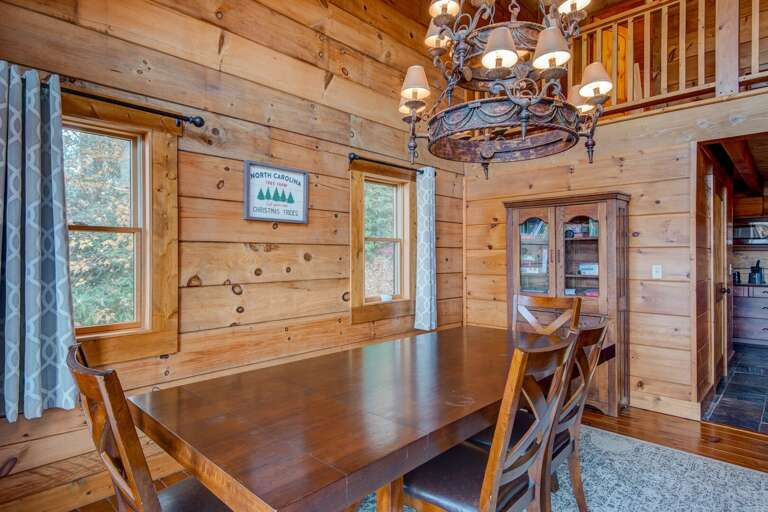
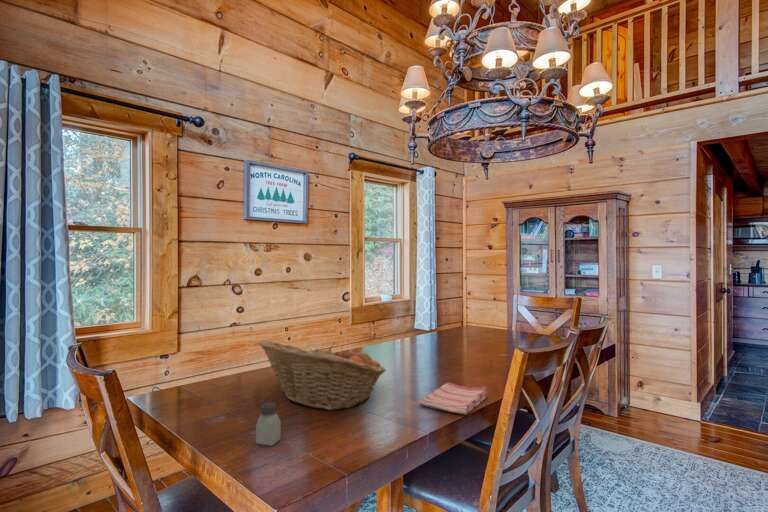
+ fruit basket (321, 366)
+ dish towel (454, 396)
+ saltshaker (268, 423)
